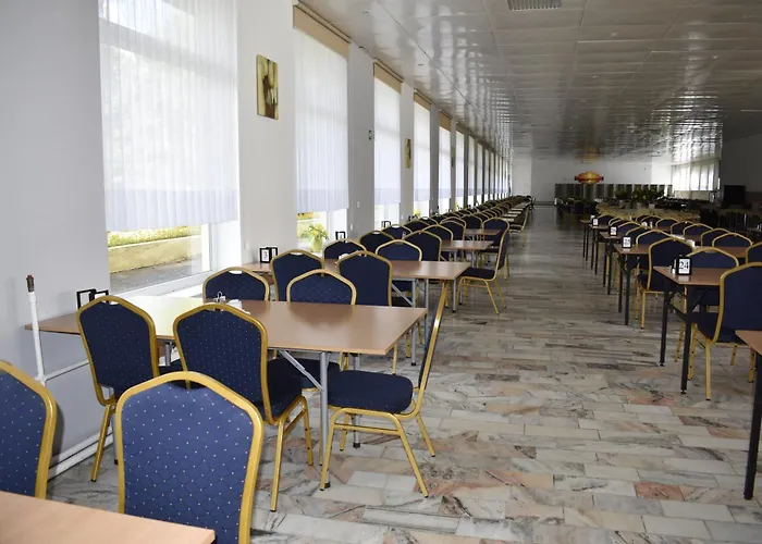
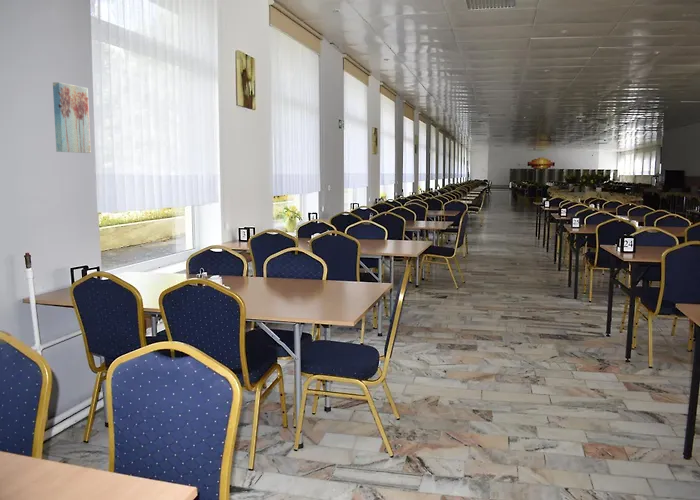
+ wall art (72, 119)
